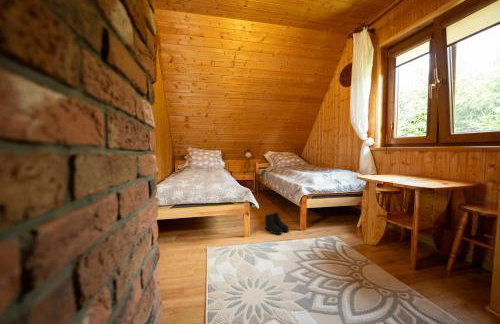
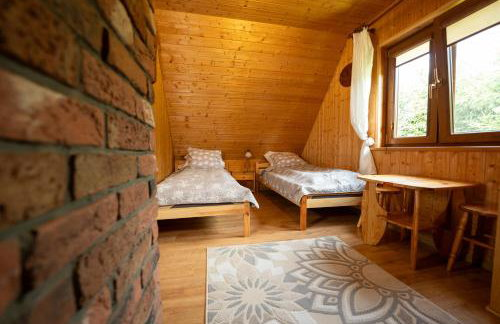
- boots (276, 221)
